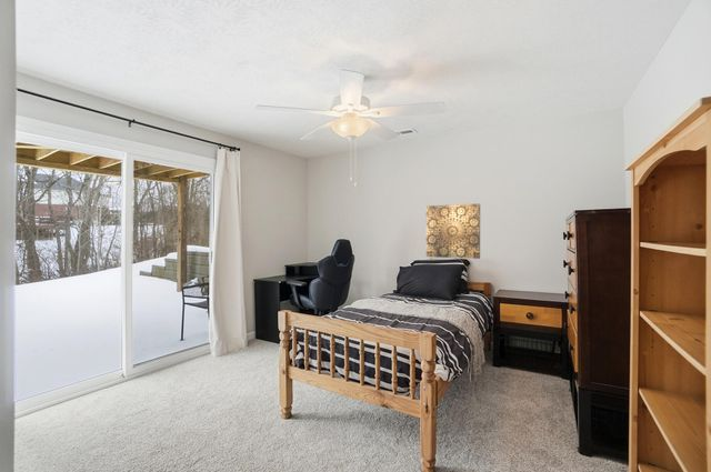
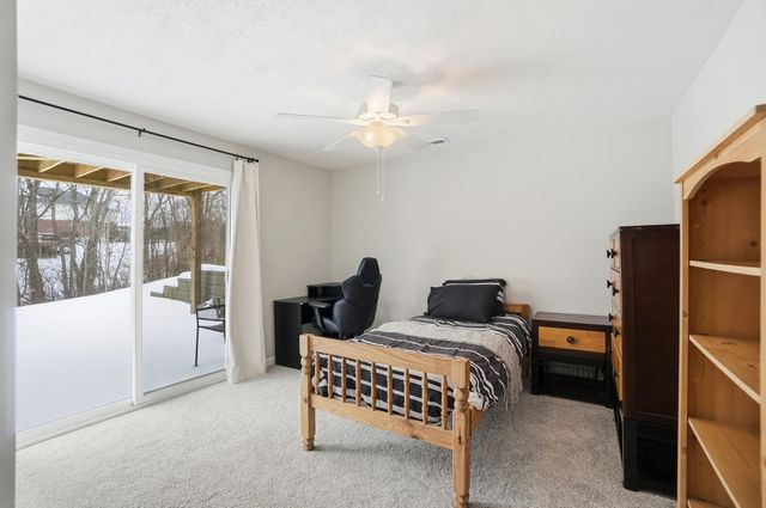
- wall art (452, 231)
